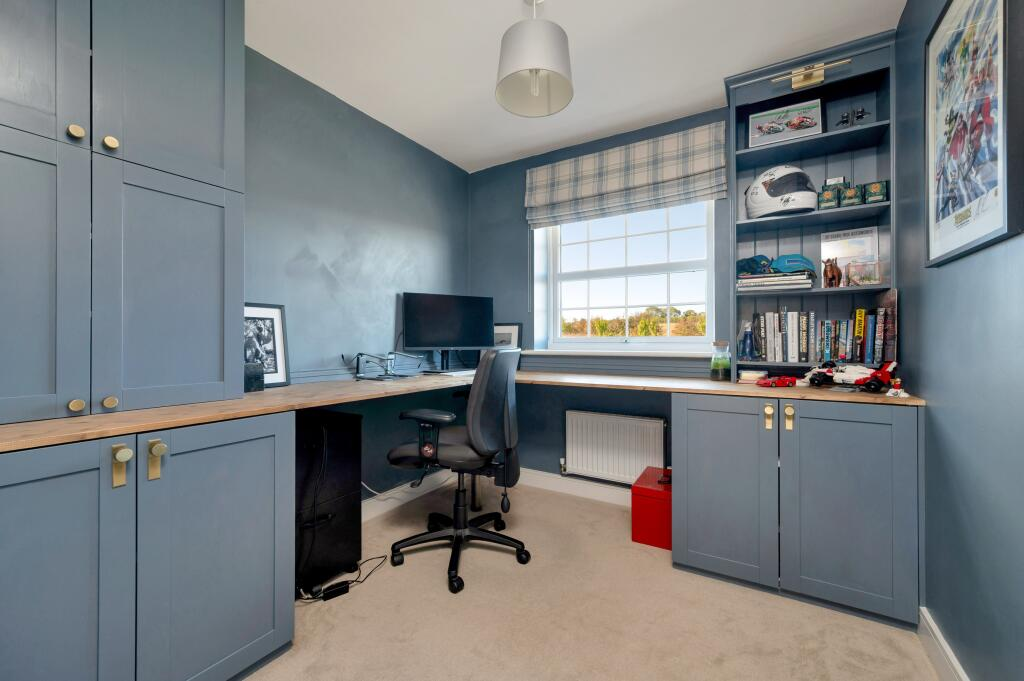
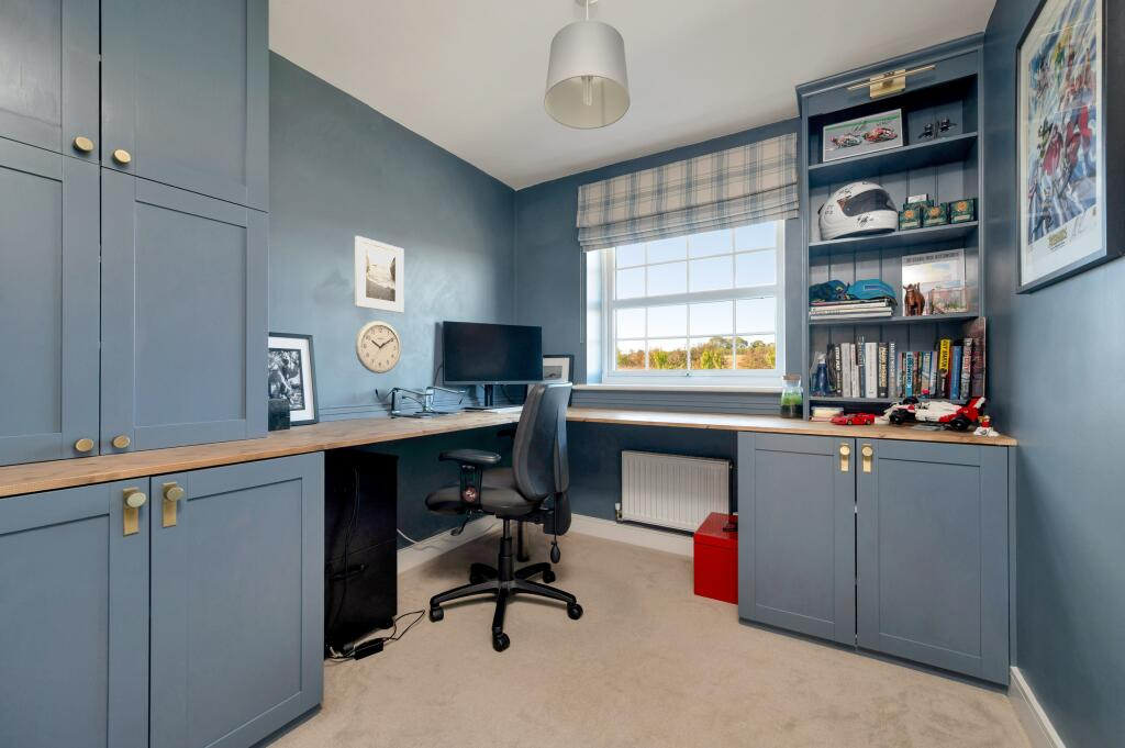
+ wall clock (379, 347)
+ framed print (380, 276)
